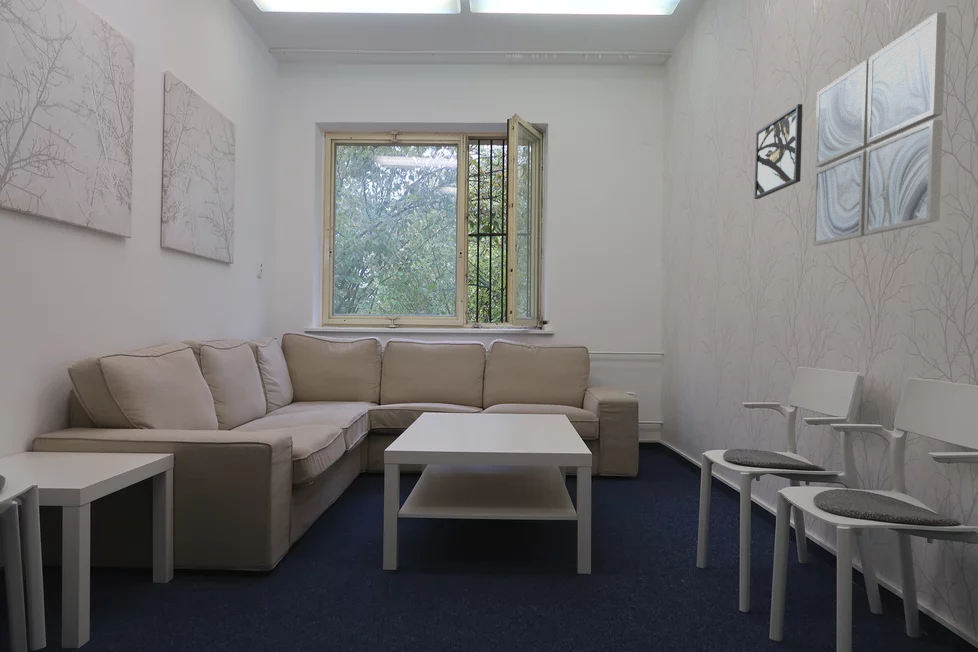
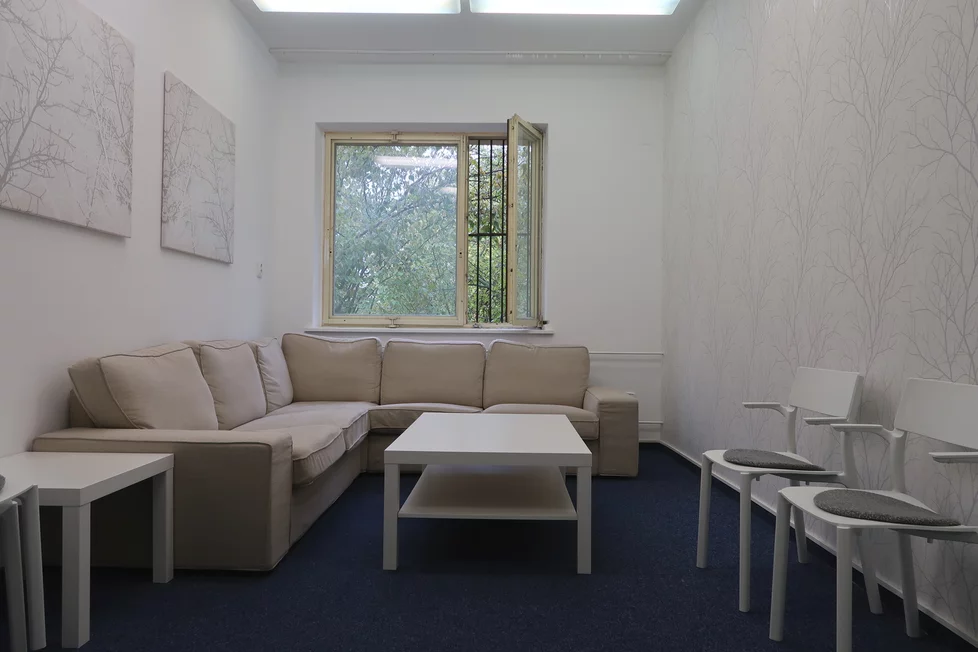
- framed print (776, 155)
- wall art (868, 146)
